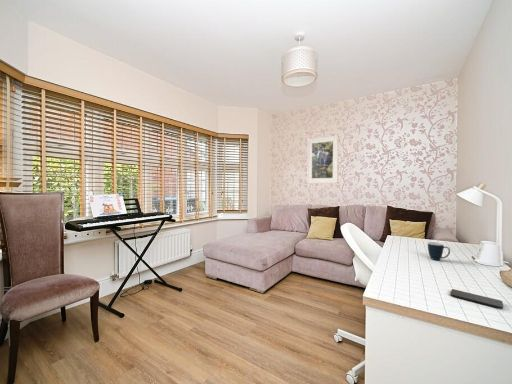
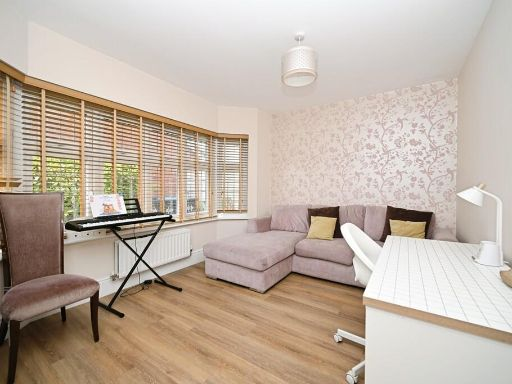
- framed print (322, 160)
- mug (438, 251)
- smartphone (475, 298)
